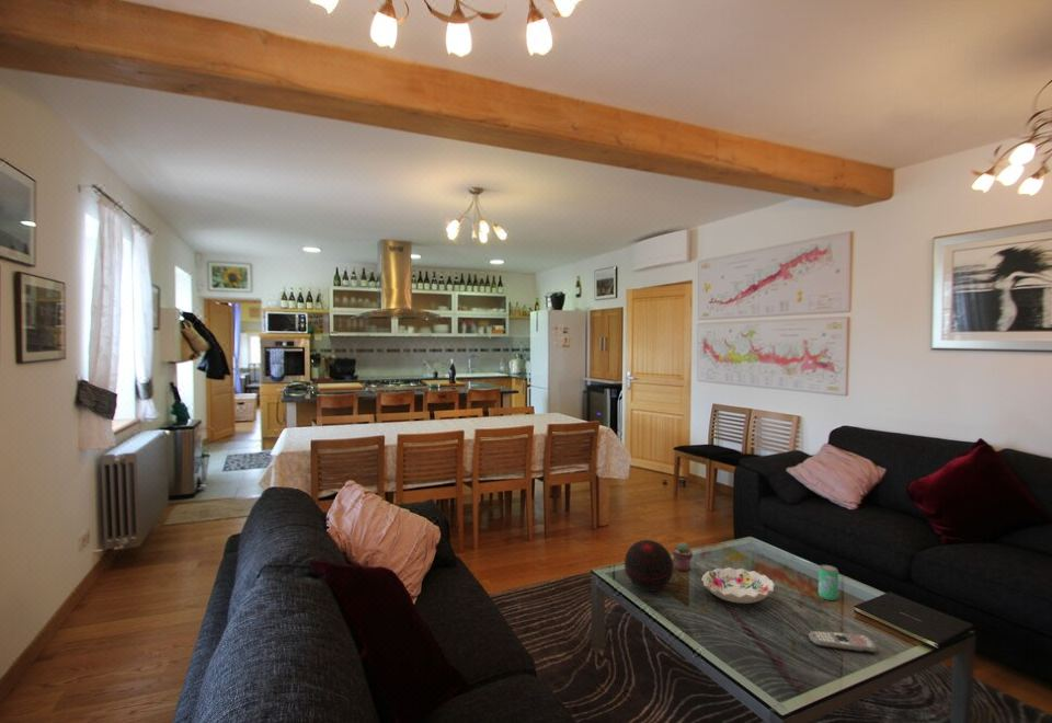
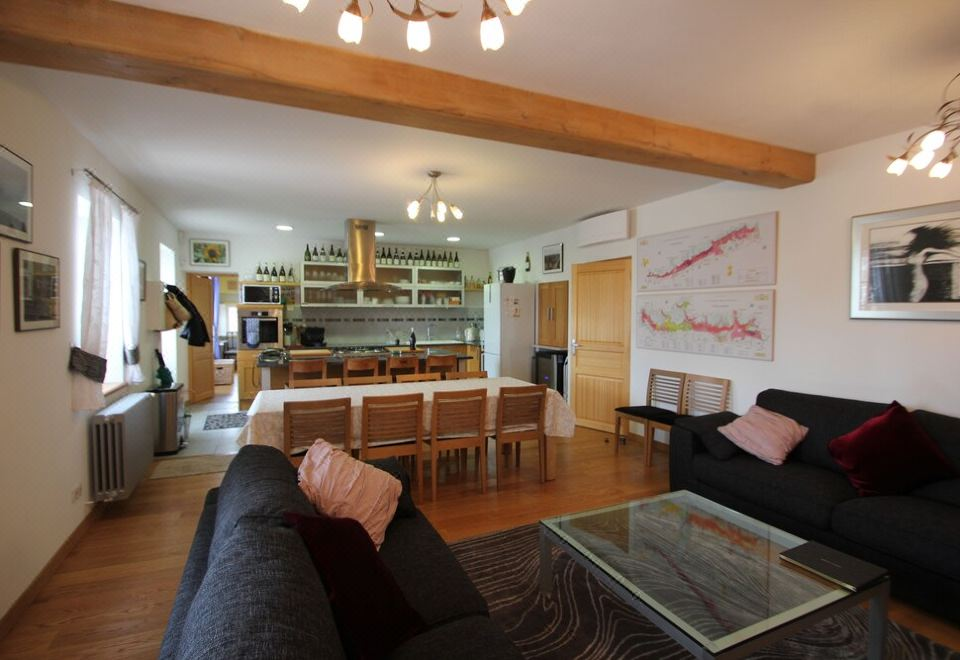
- beverage can (827, 582)
- decorative orb (648, 564)
- remote control (841, 641)
- decorative bowl (736, 586)
- potted succulent (682, 555)
